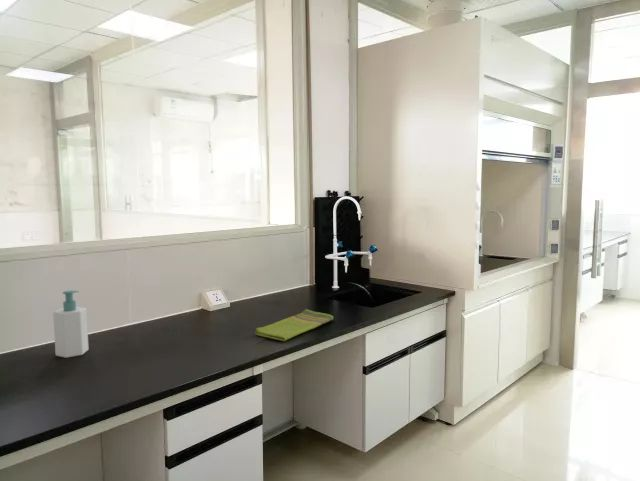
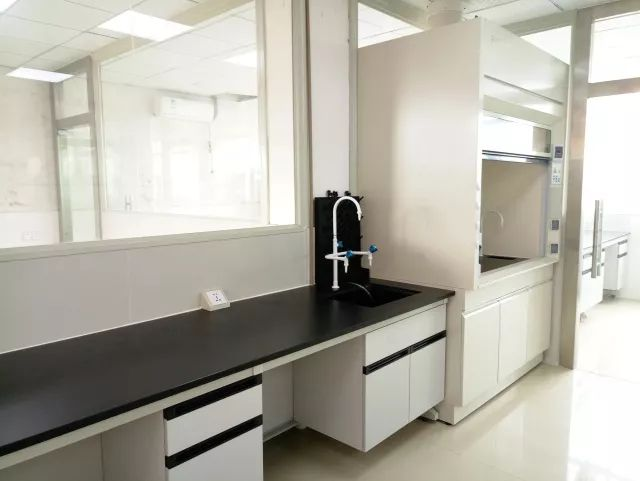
- soap bottle (70, 322)
- dish towel (296, 323)
